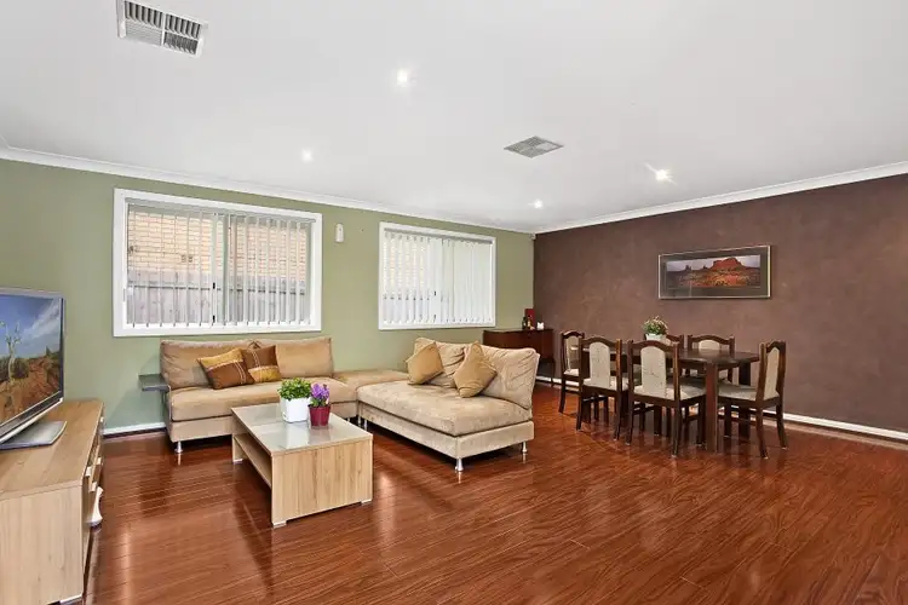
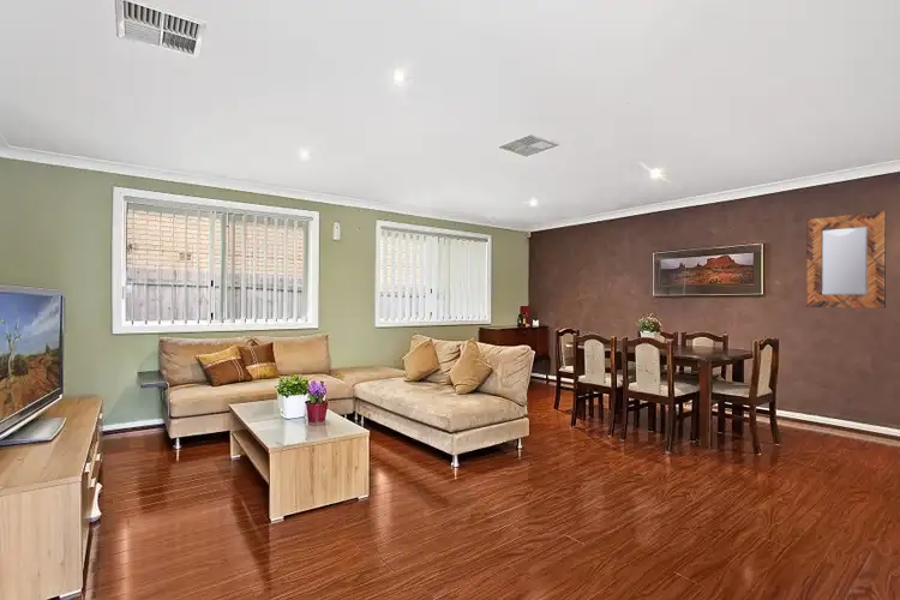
+ home mirror (844, 260)
